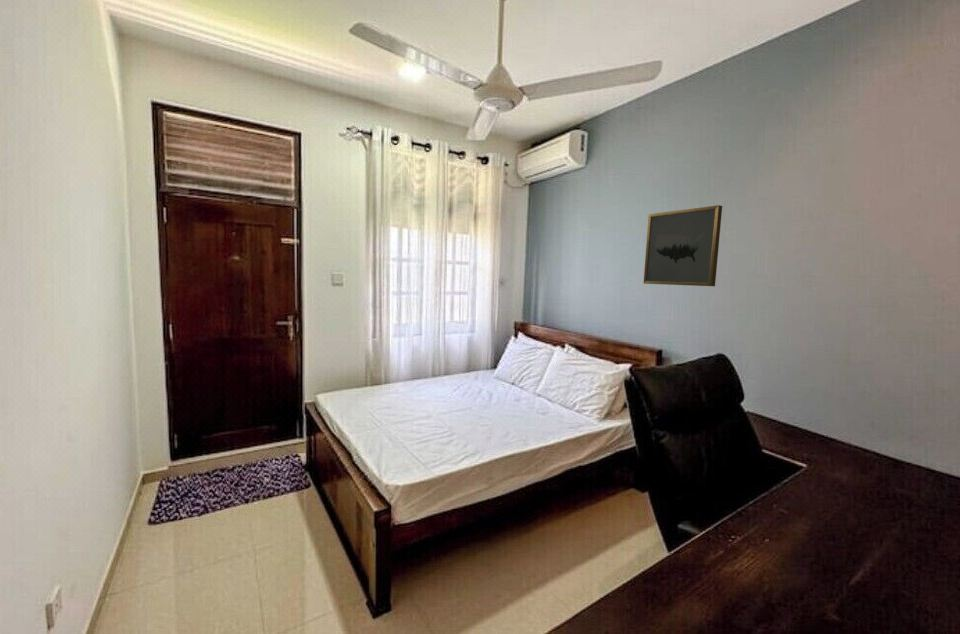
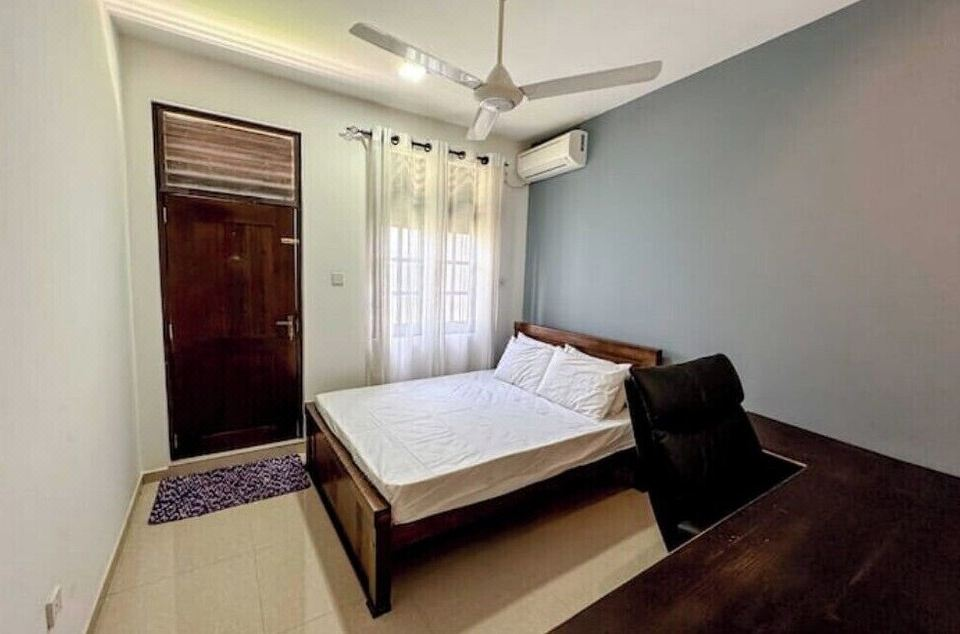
- wall art (679, 248)
